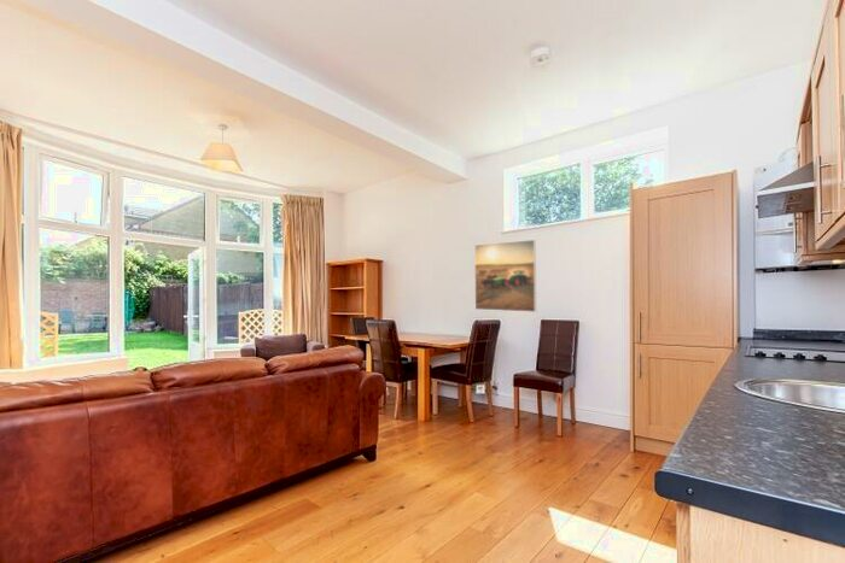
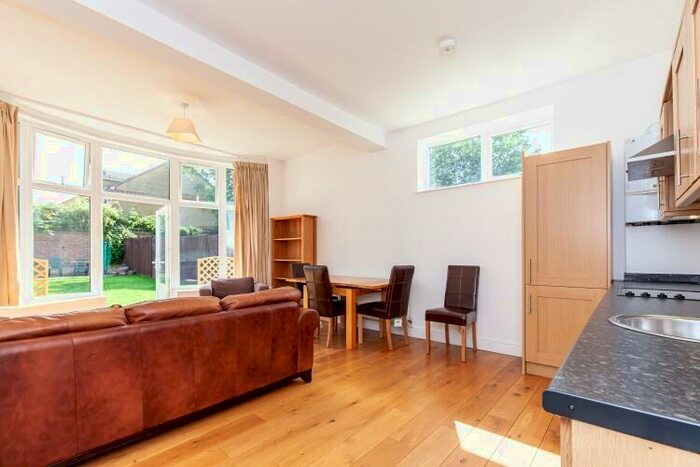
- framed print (503, 276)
